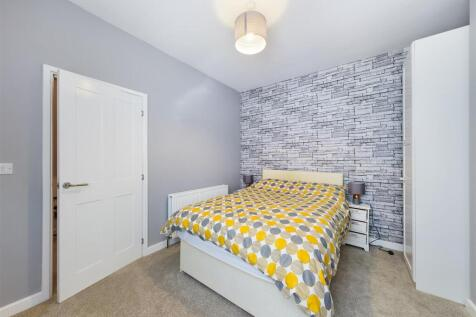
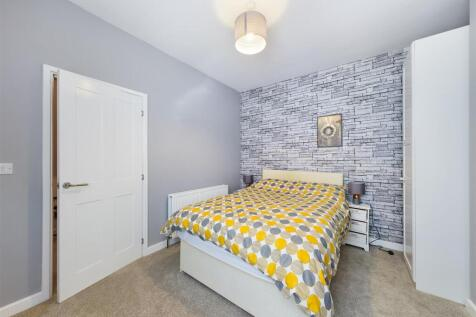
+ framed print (329, 131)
